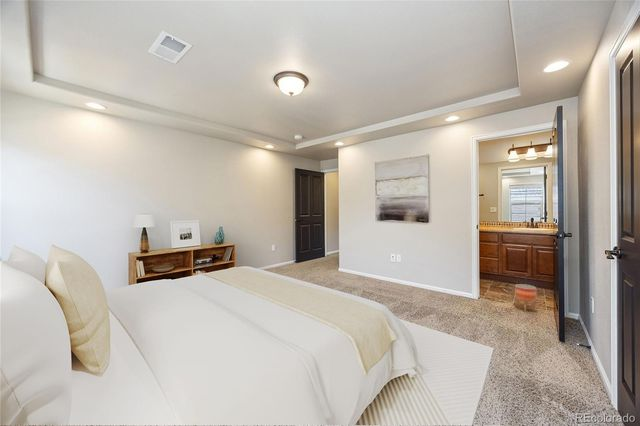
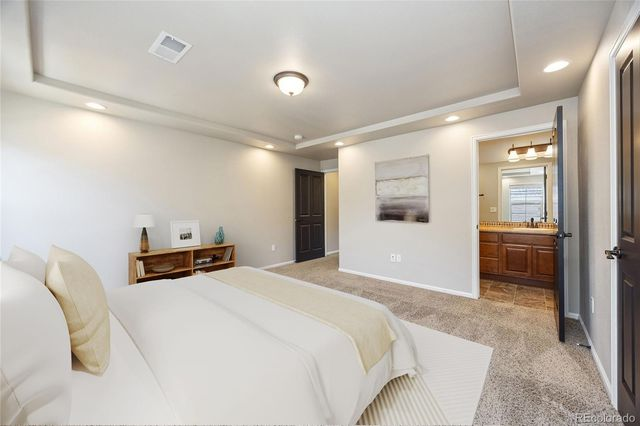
- planter (525, 297)
